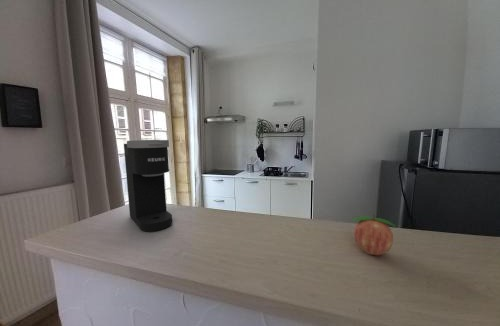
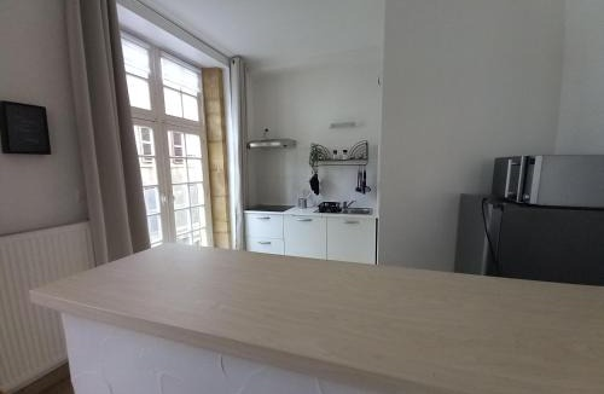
- coffee maker (147, 180)
- fruit (372, 233)
